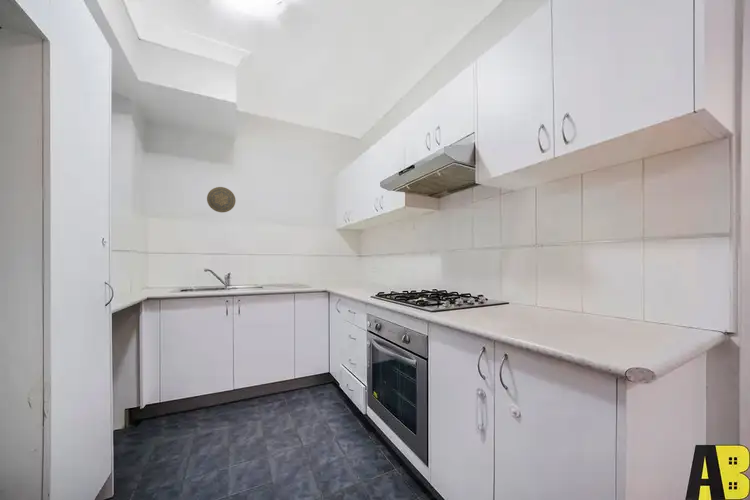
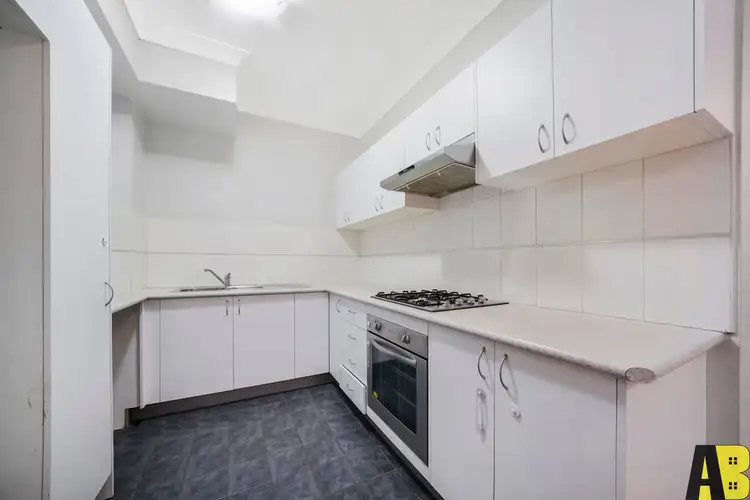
- decorative plate (221, 199)
